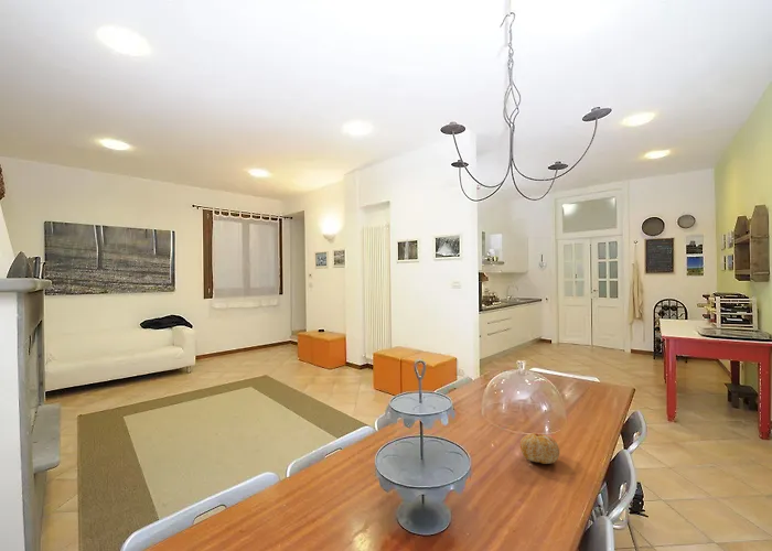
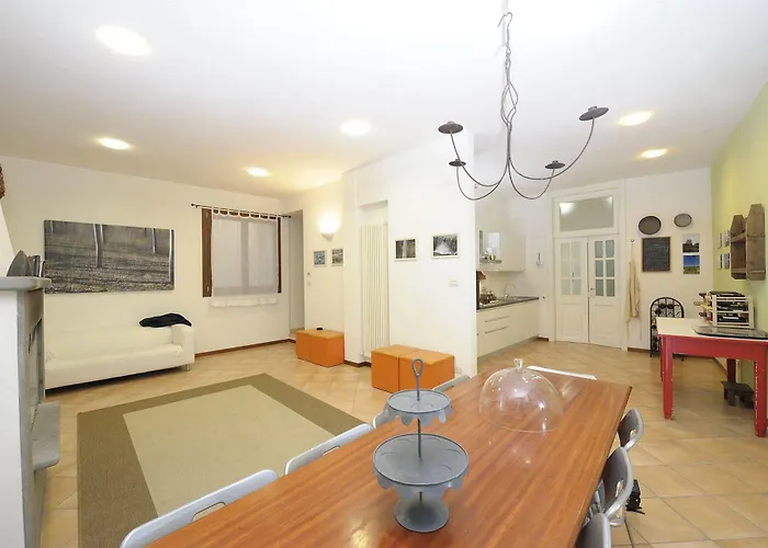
- fruit (539, 446)
